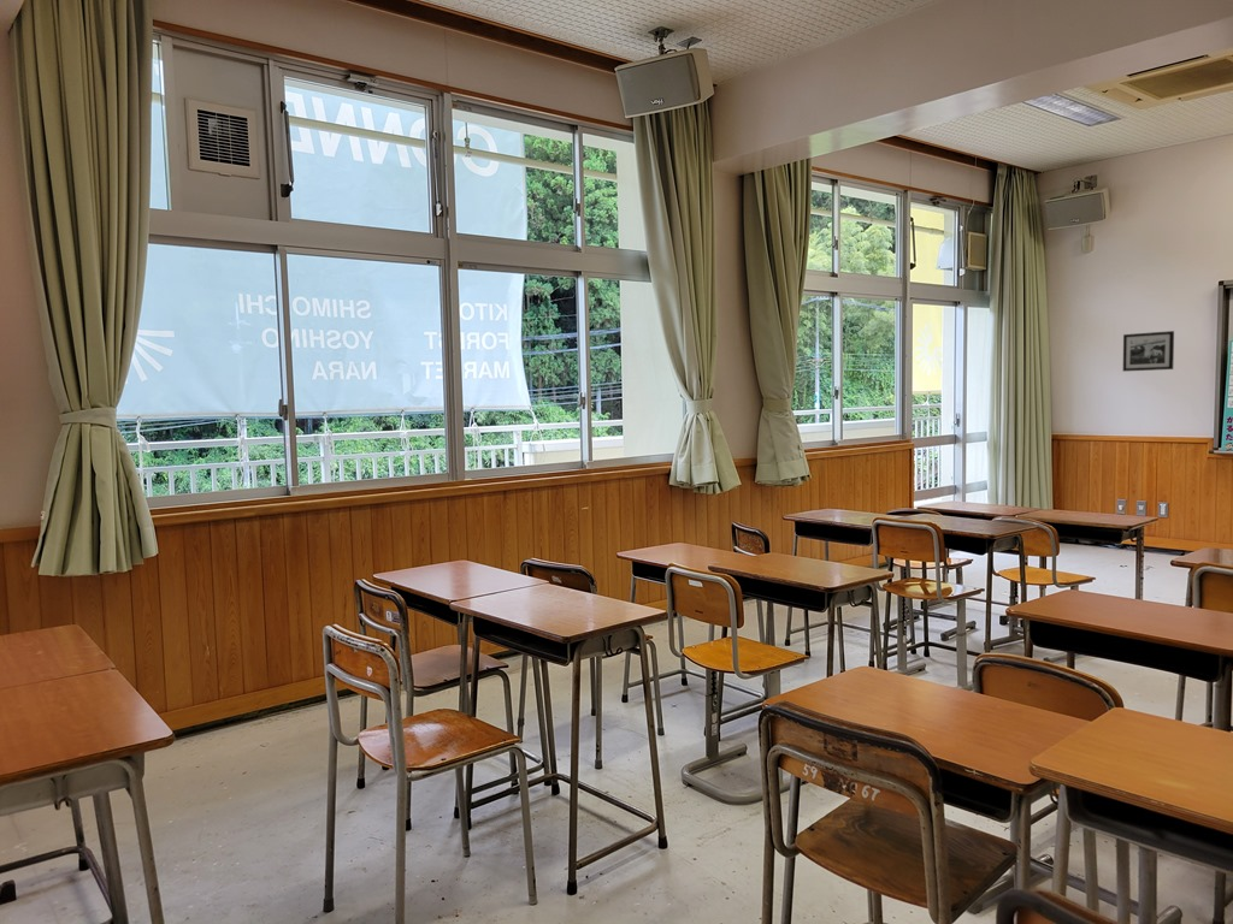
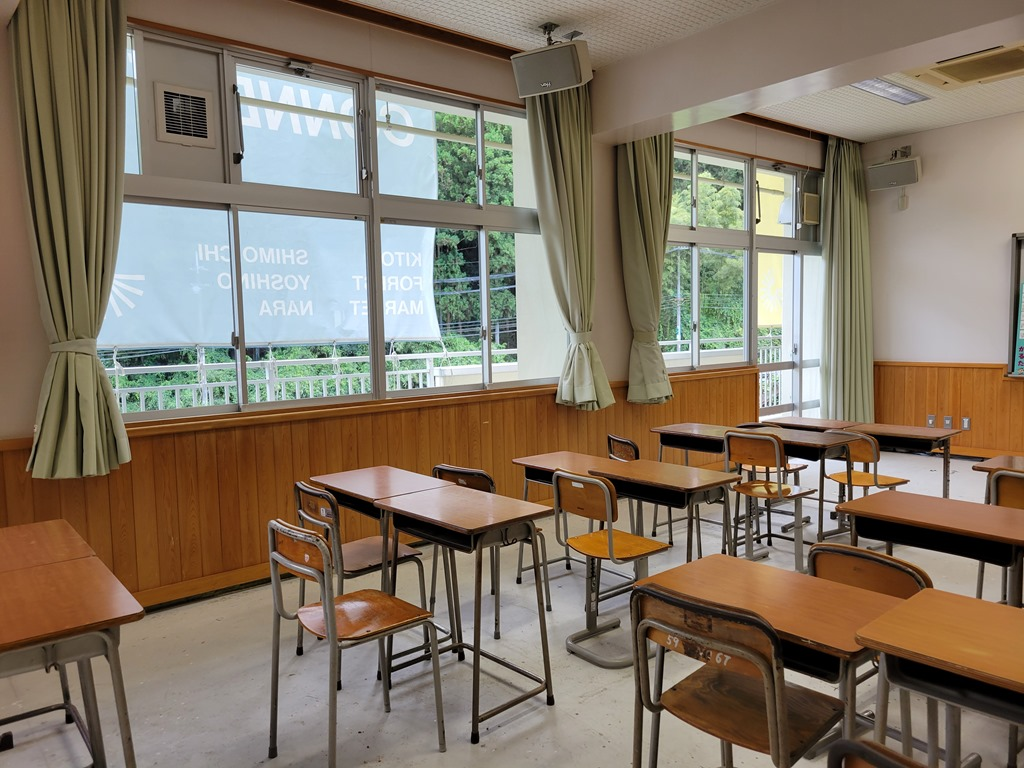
- picture frame (1148, 351)
